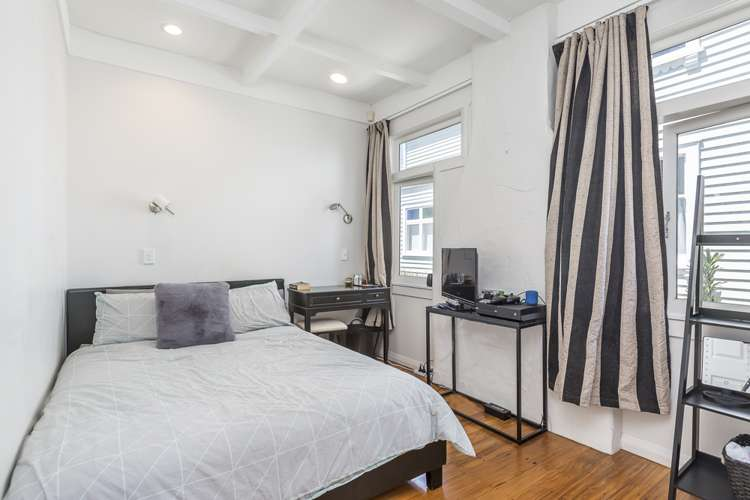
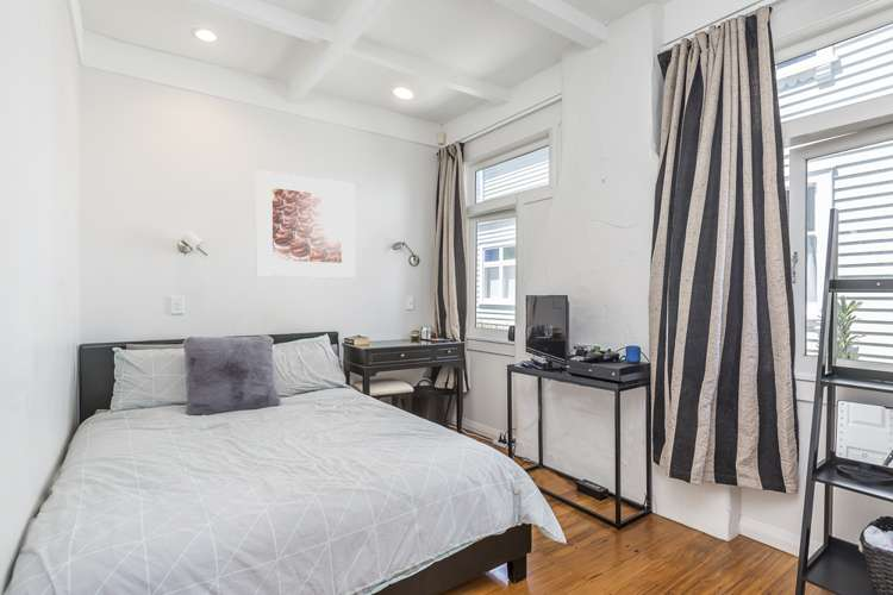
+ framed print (307, 226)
